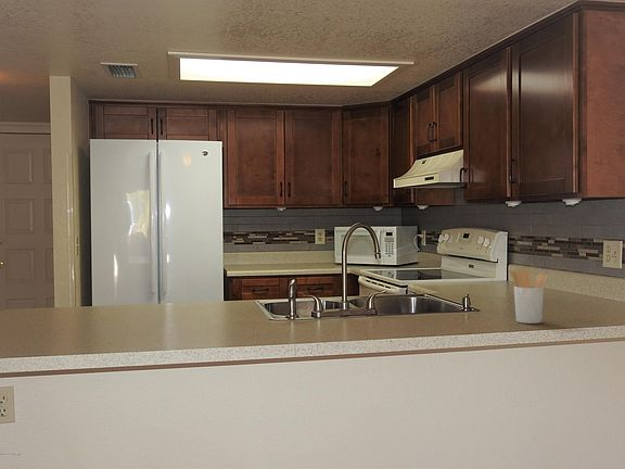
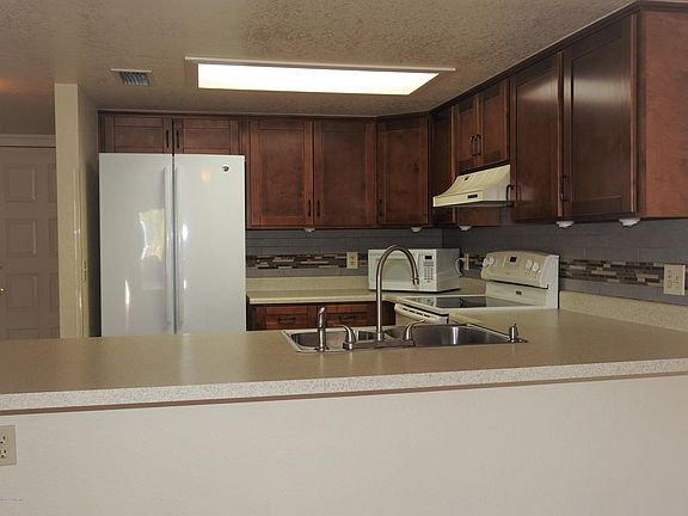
- utensil holder (525, 294)
